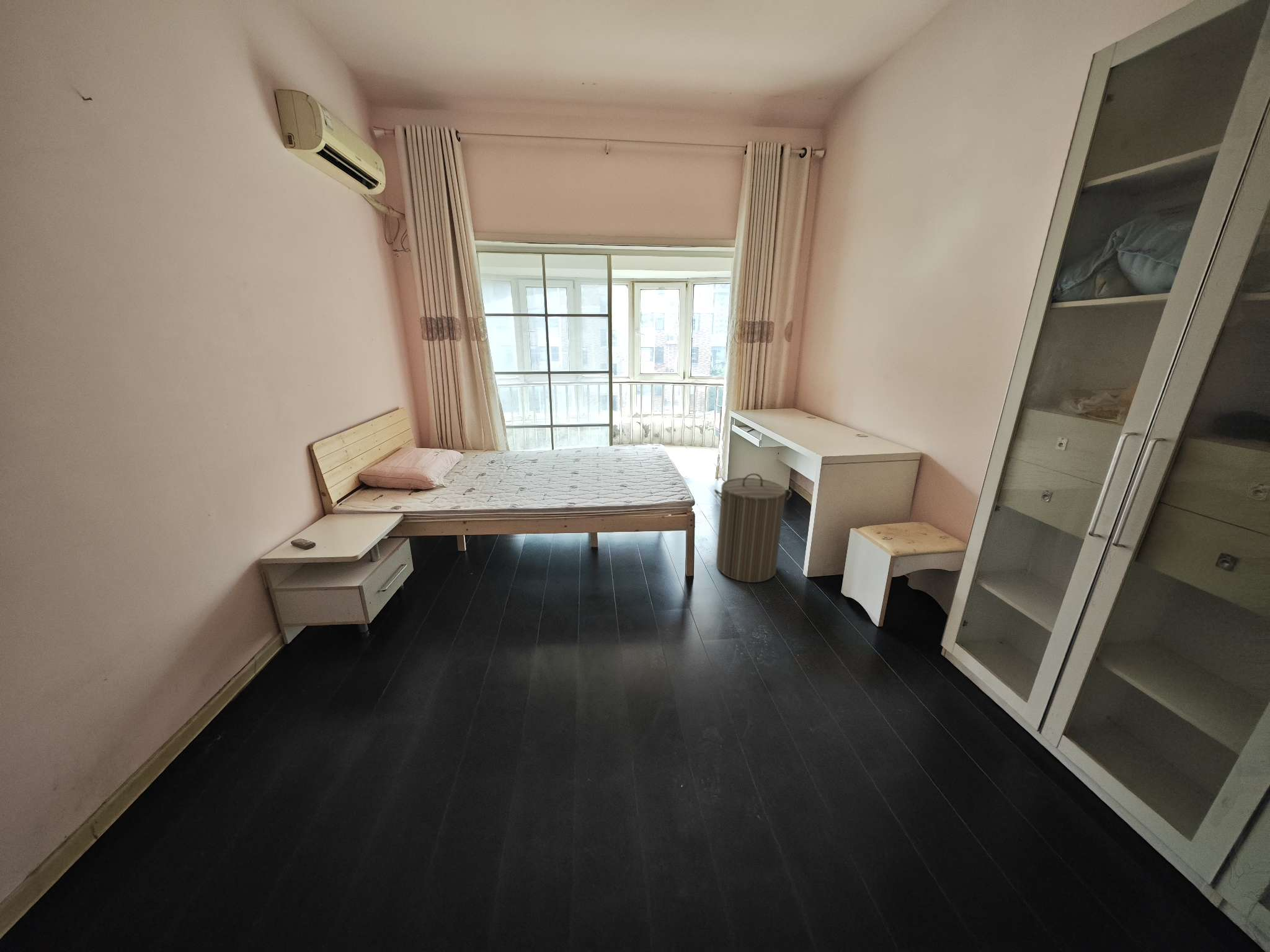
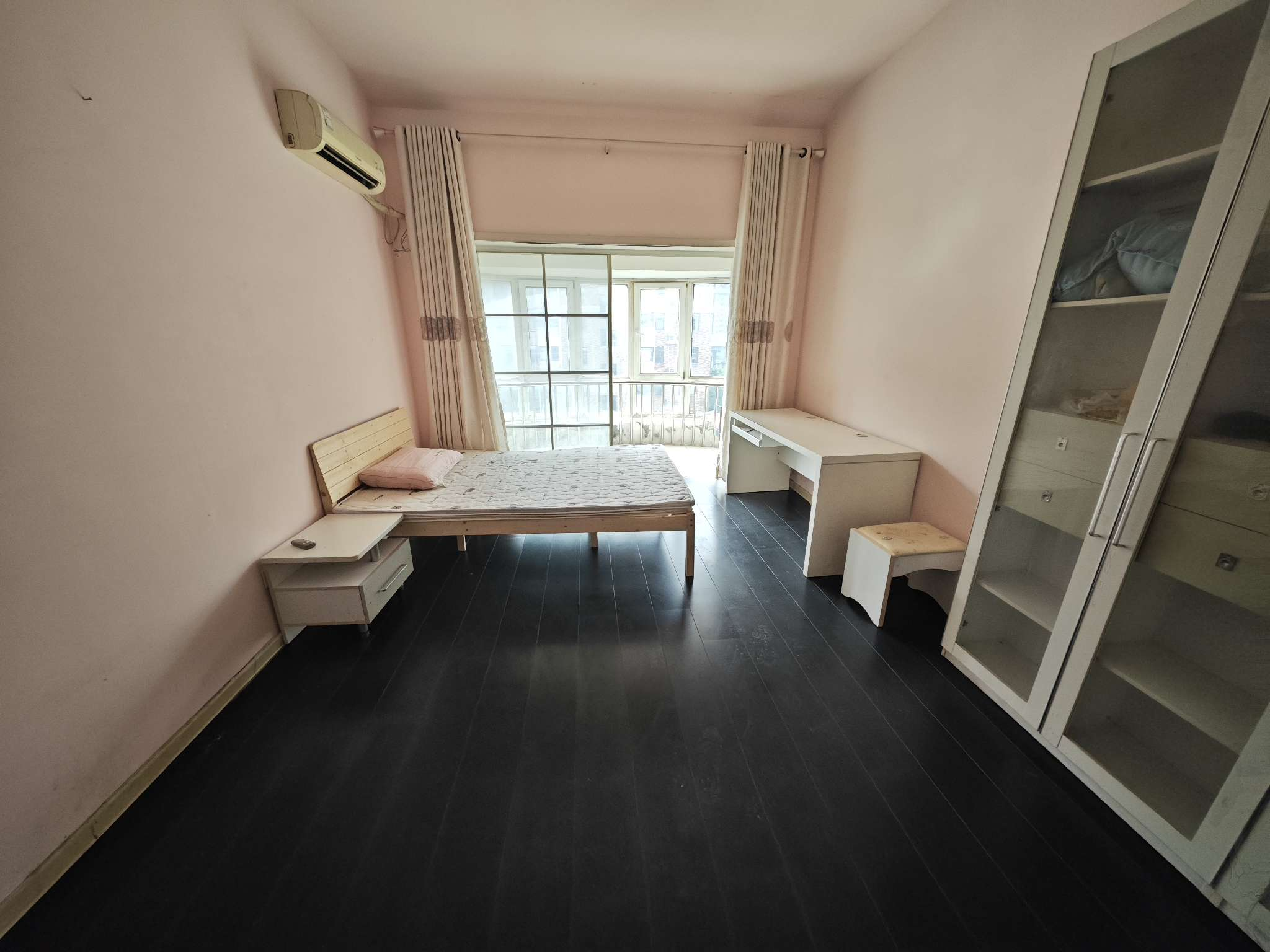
- laundry hamper (750, 522)
